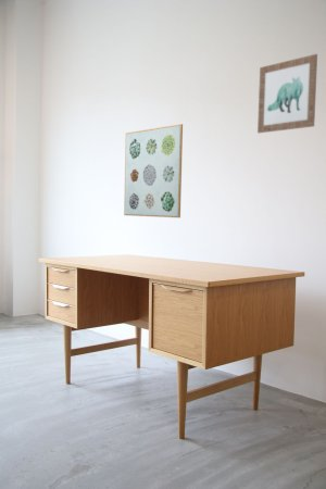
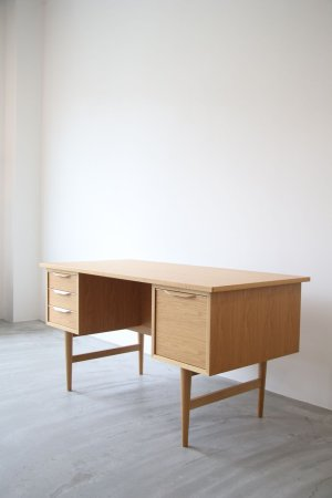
- wall art (286, 96)
- wall art (151, 173)
